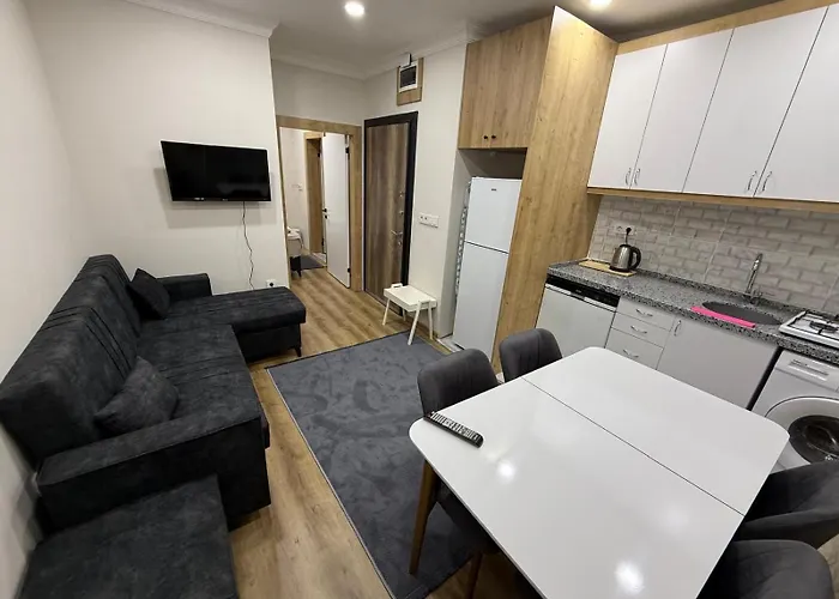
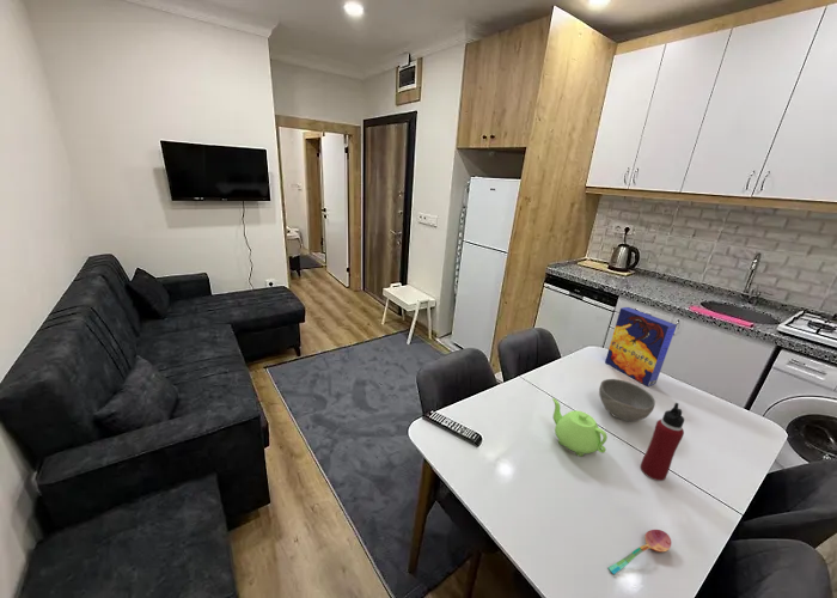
+ water bottle (665, 440)
+ teakettle (576, 427)
+ cereal box (637, 344)
+ soupspoon (640, 551)
+ bowl (623, 403)
